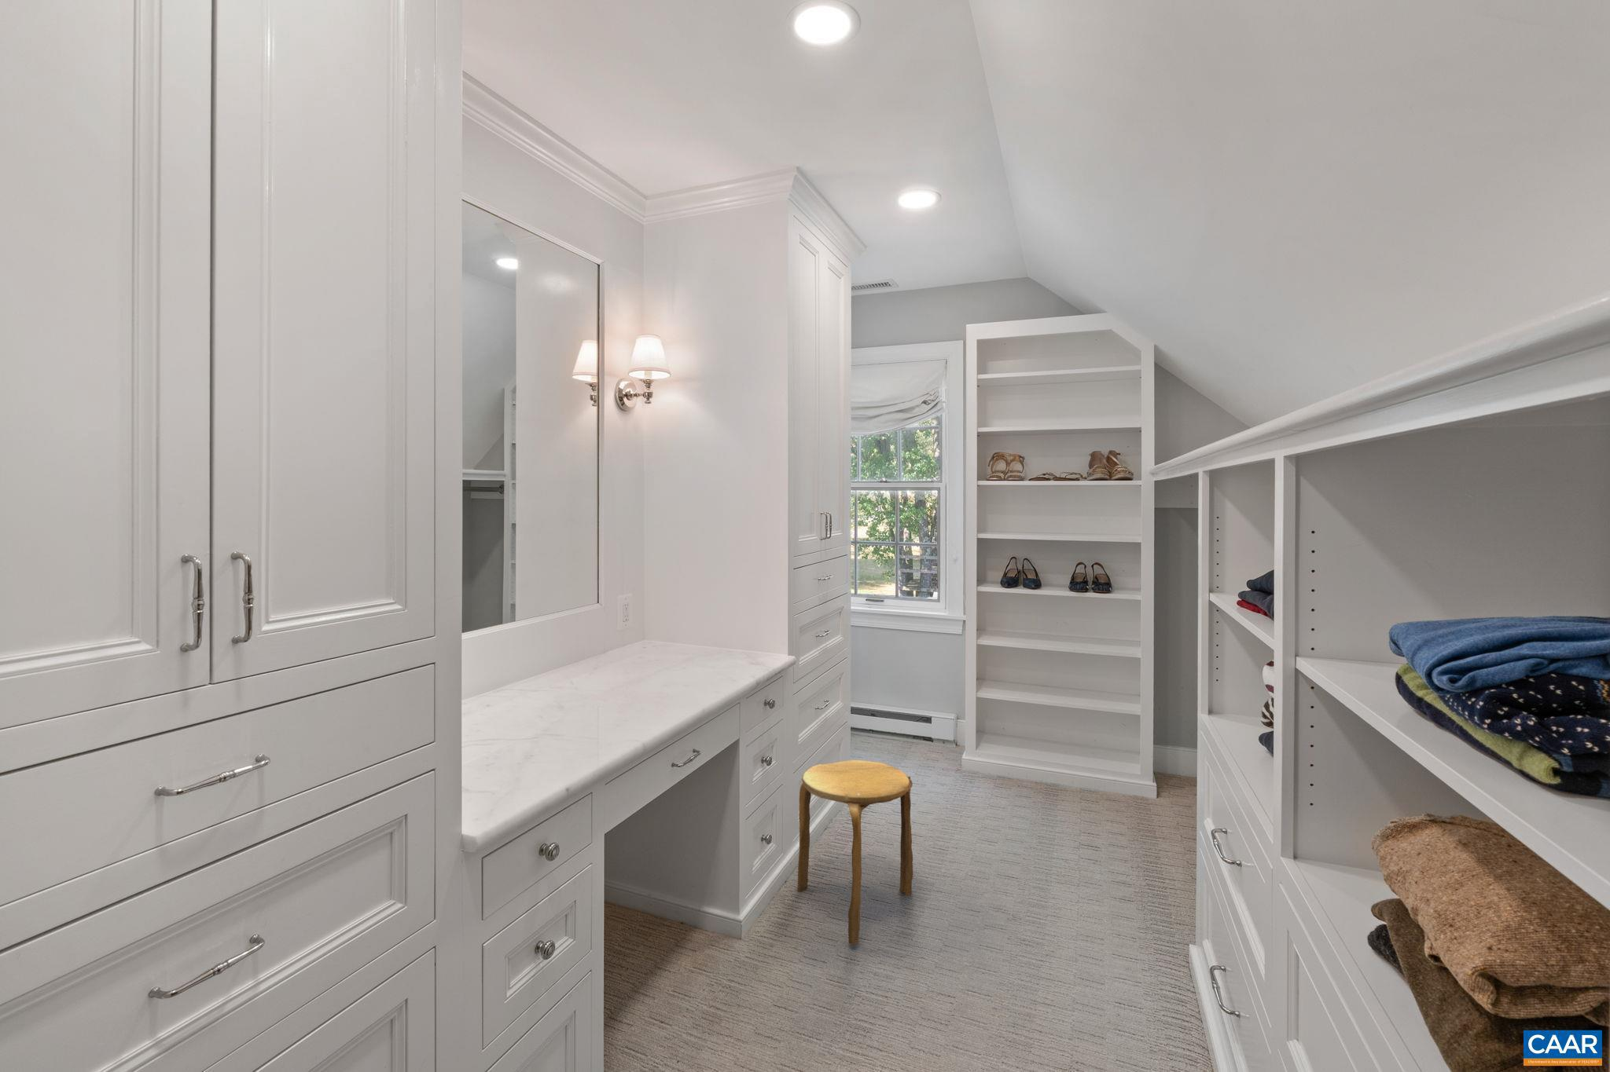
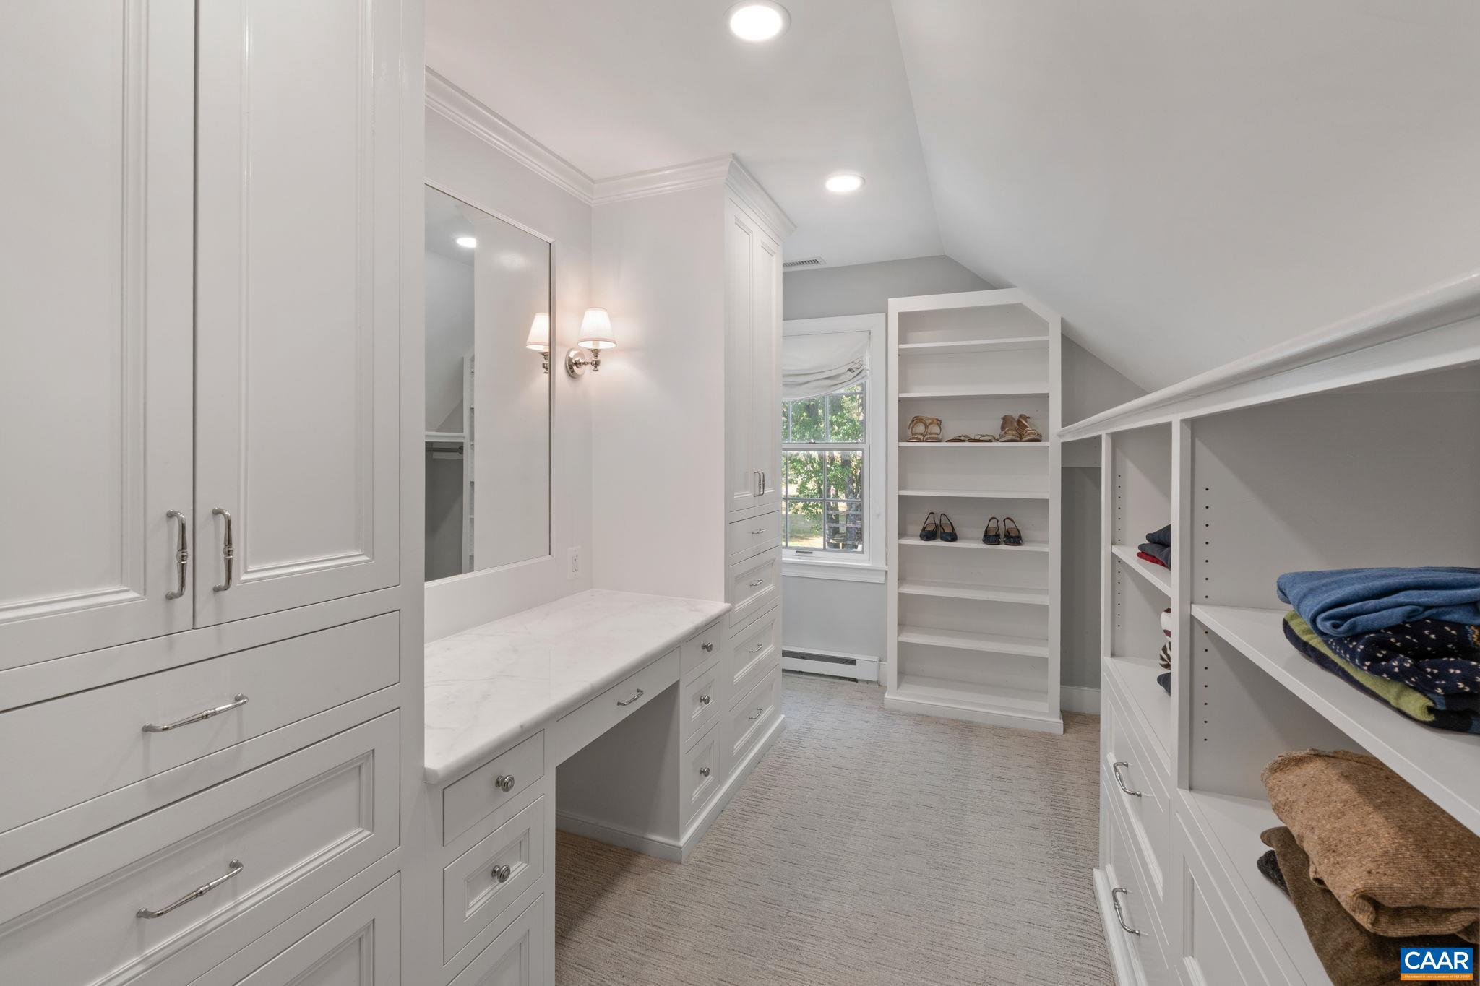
- stool (853, 839)
